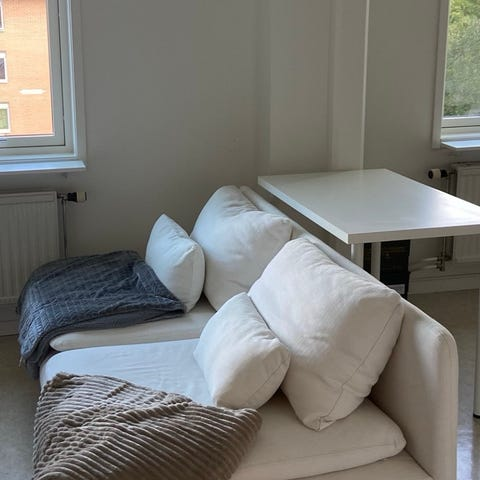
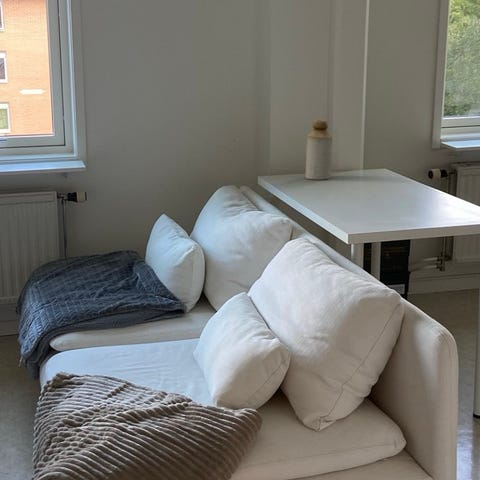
+ bottle (319, 149)
